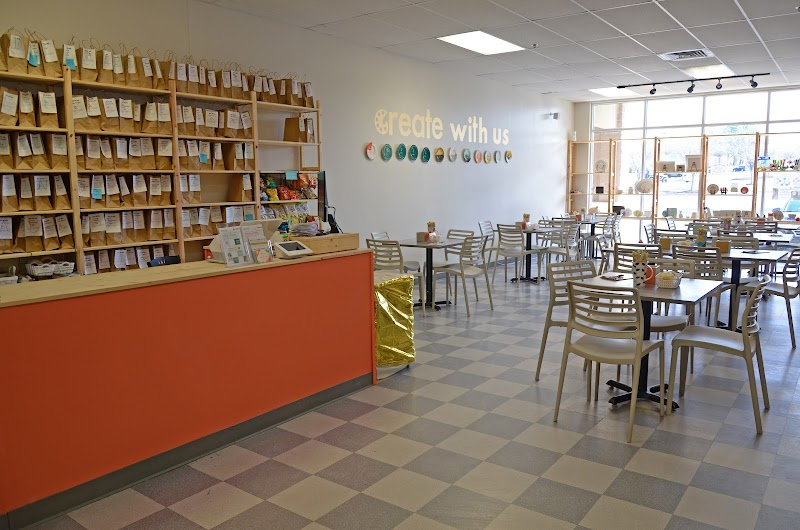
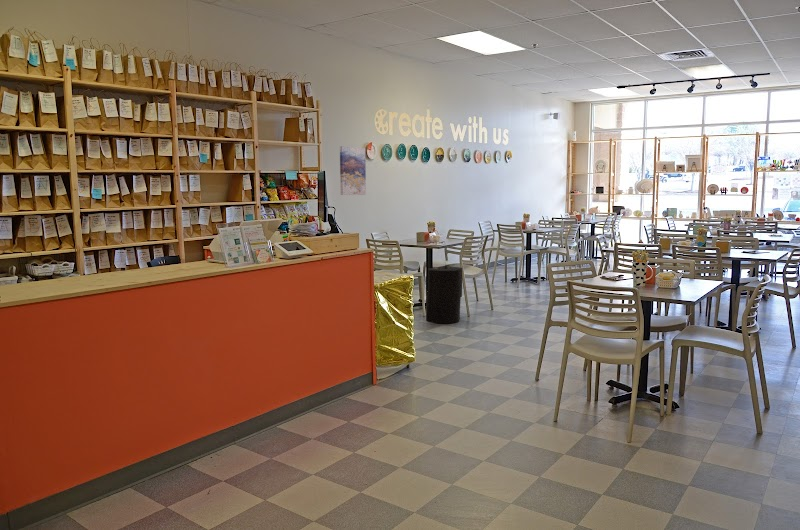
+ wall art (353, 171)
+ trash can (444, 292)
